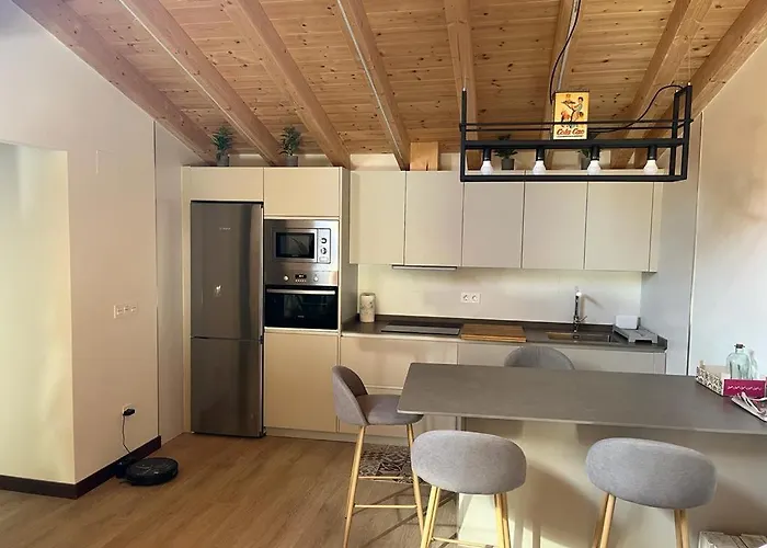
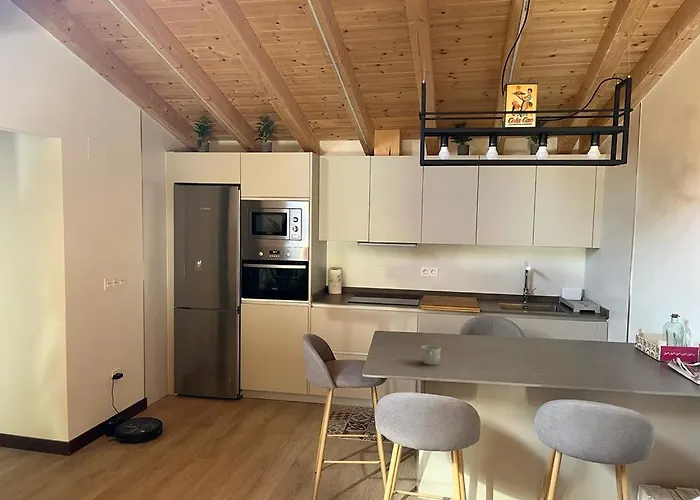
+ mug (430, 355)
